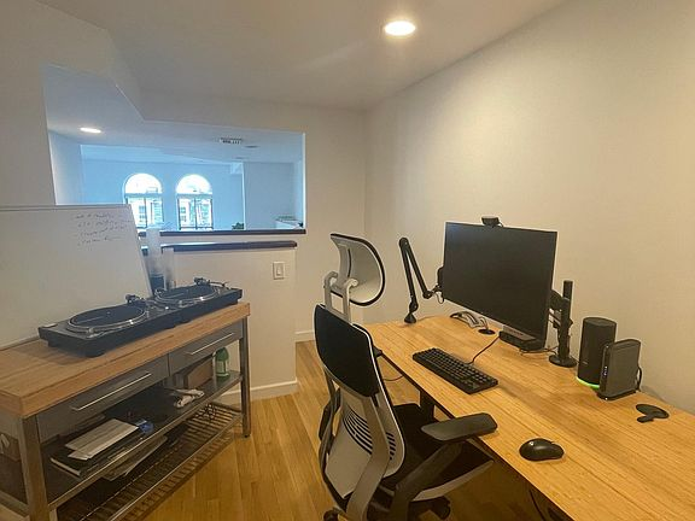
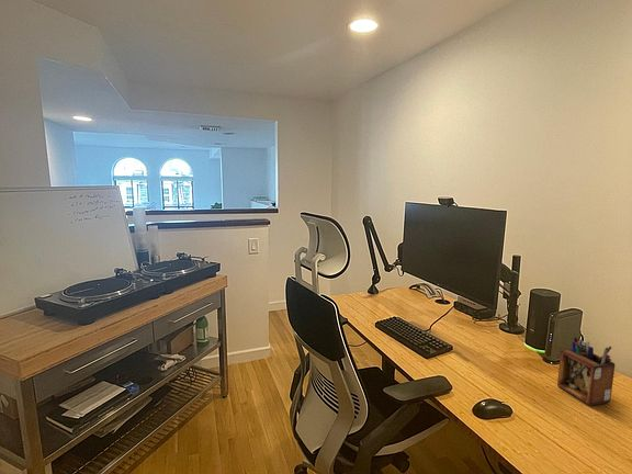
+ desk organizer (585, 368)
